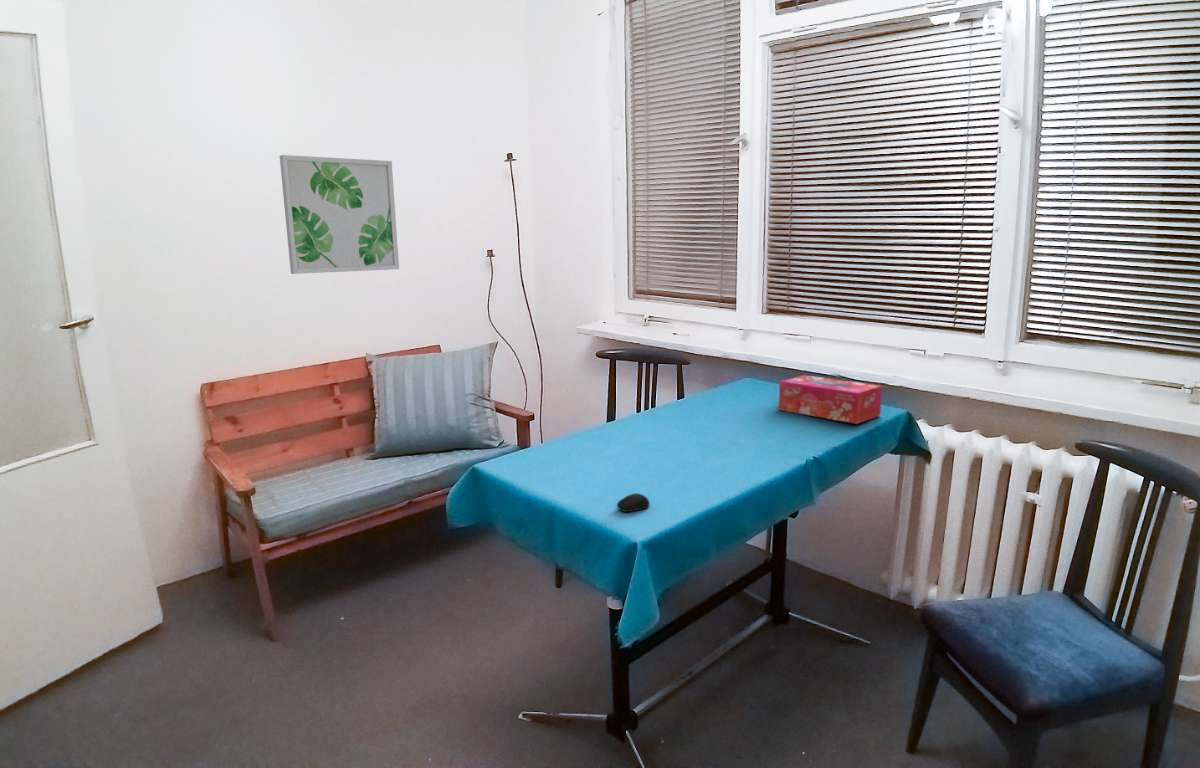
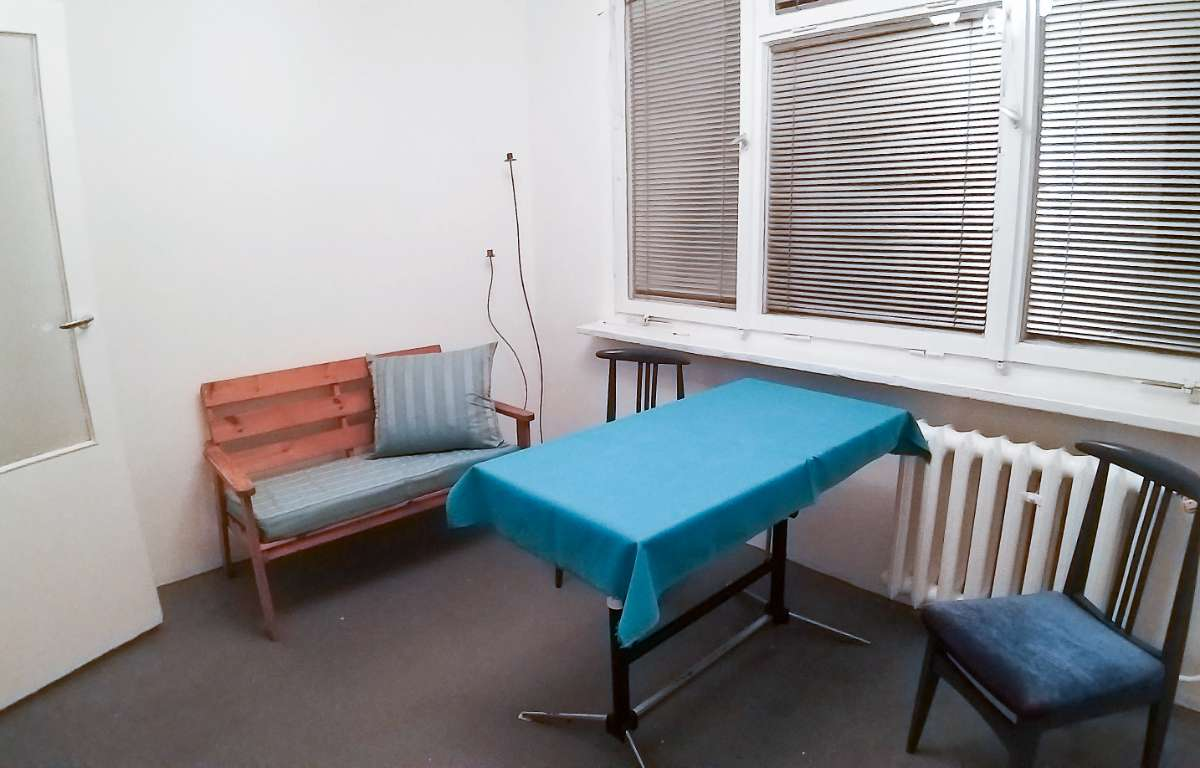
- wall art (342, 215)
- tissue box (829, 398)
- computer mouse (633, 501)
